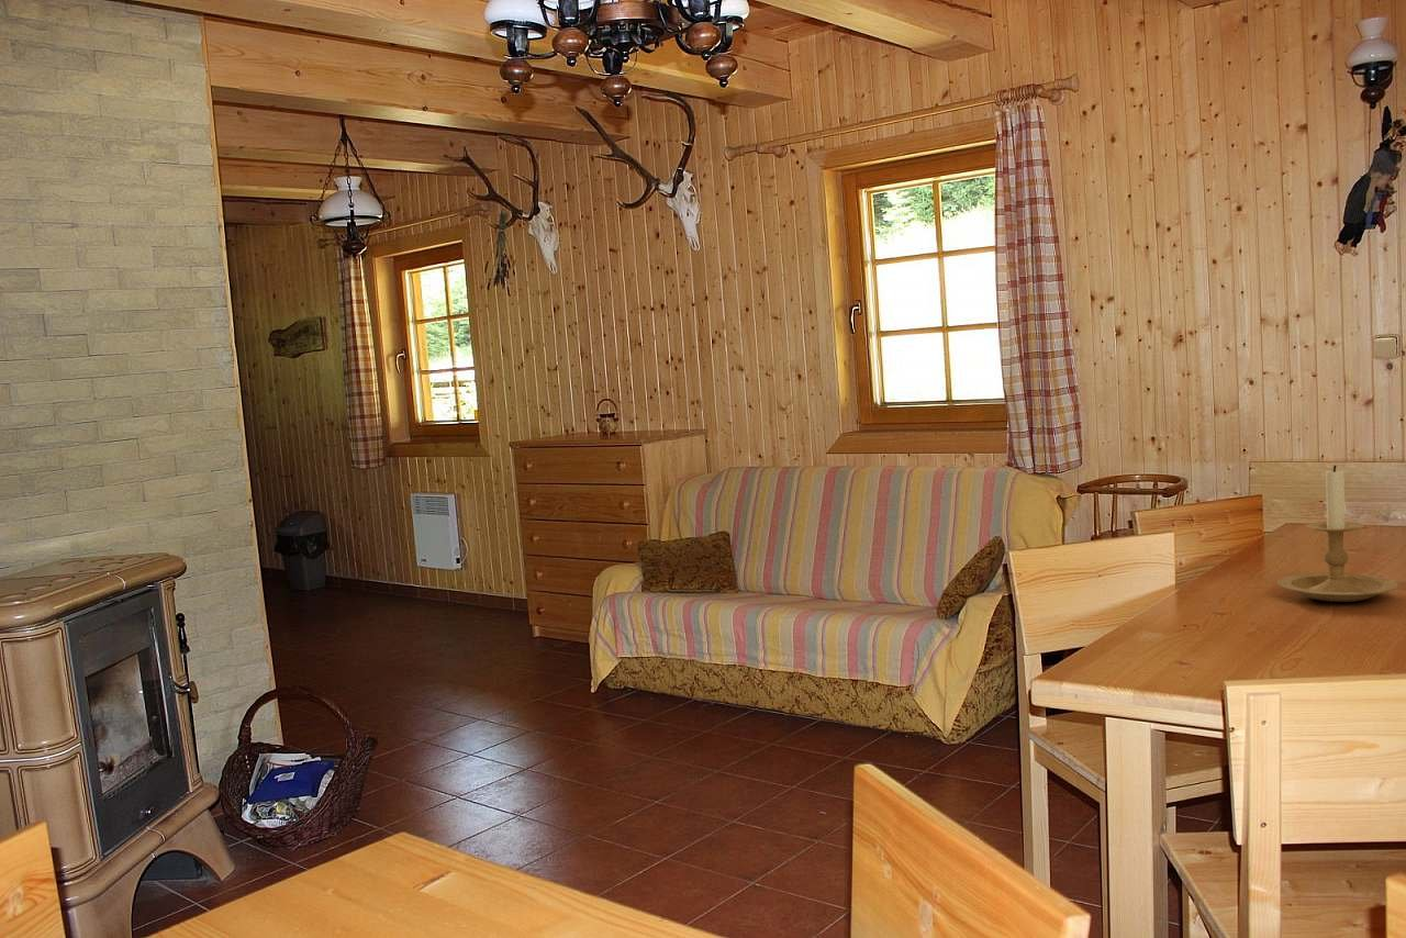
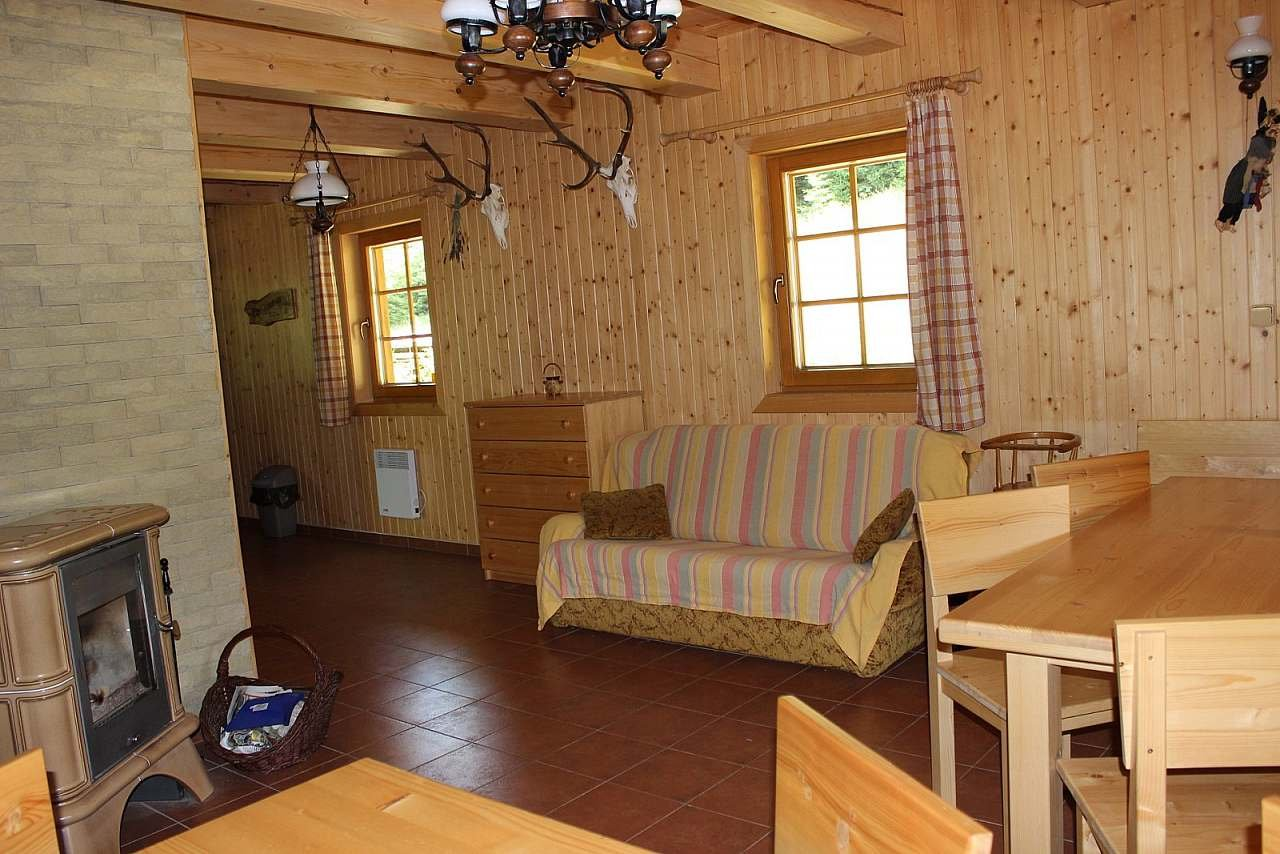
- candle holder (1336, 531)
